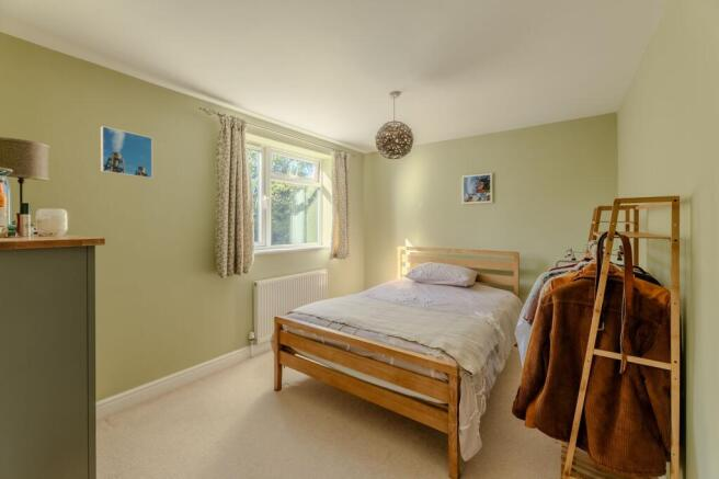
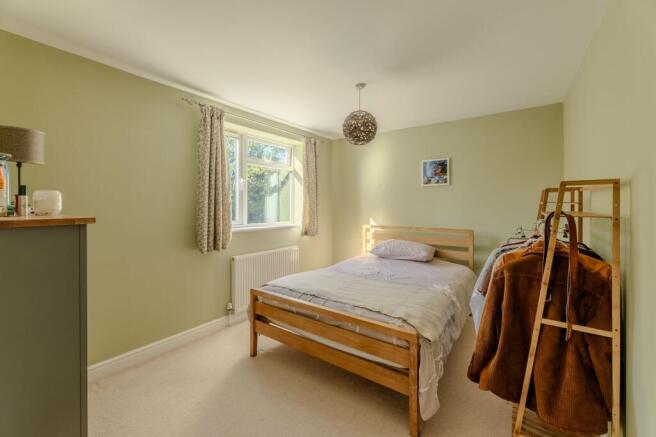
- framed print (127, 153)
